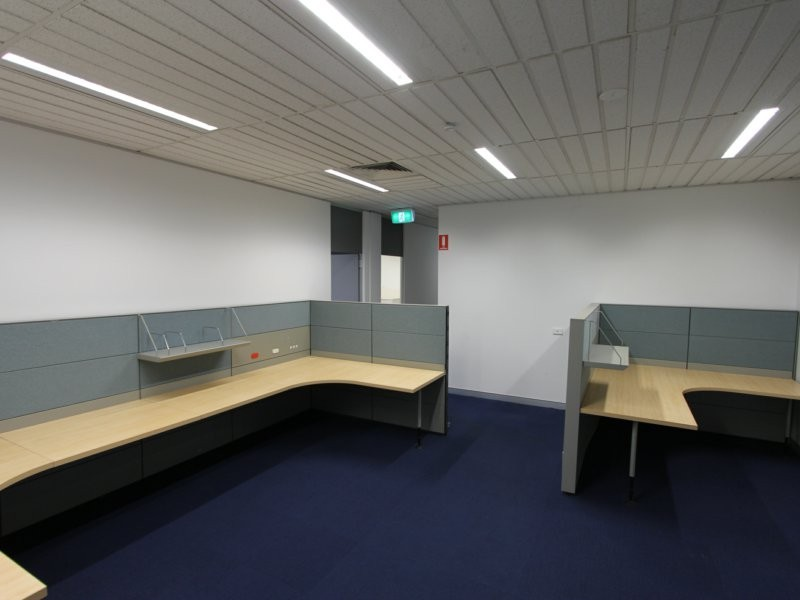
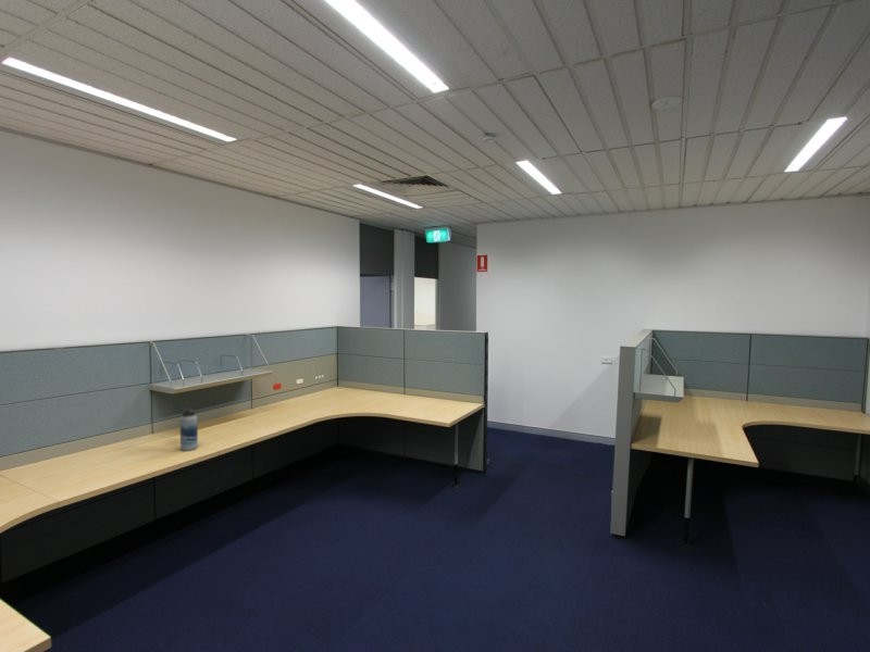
+ water bottle (189, 427)
